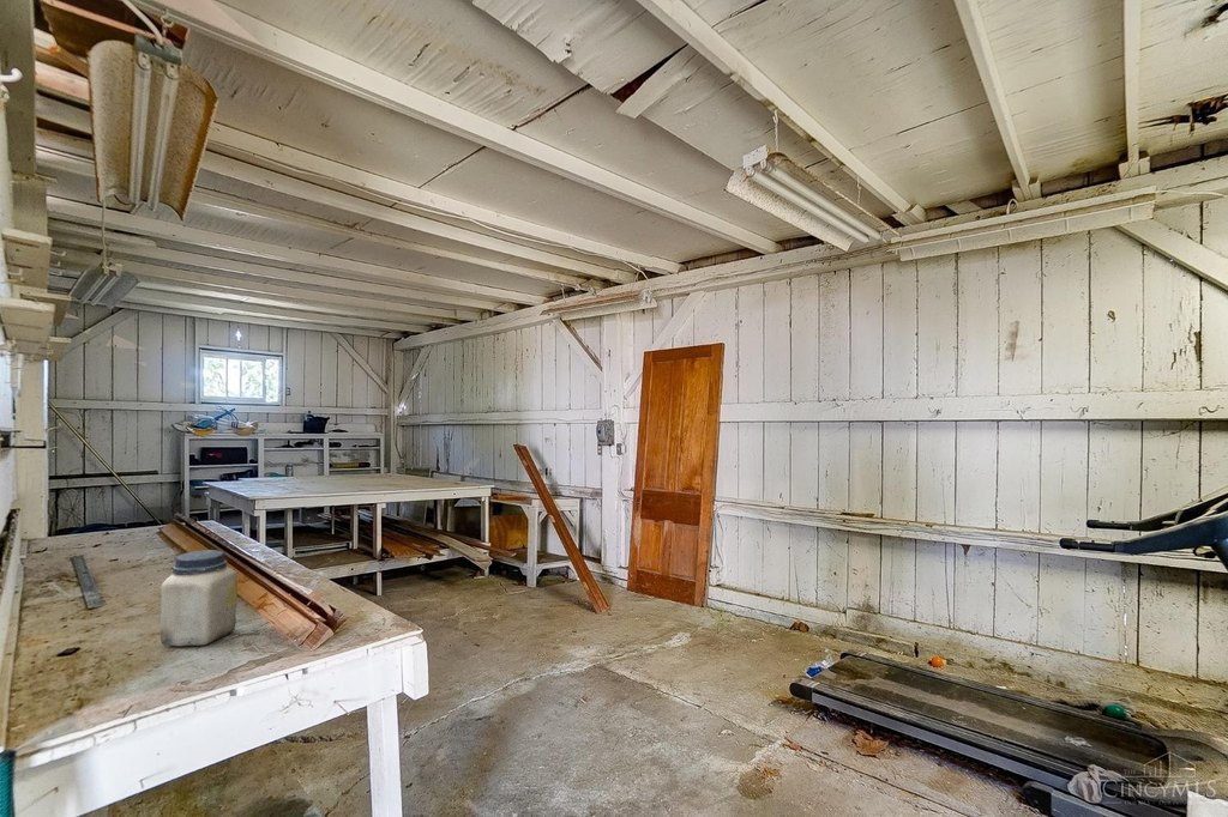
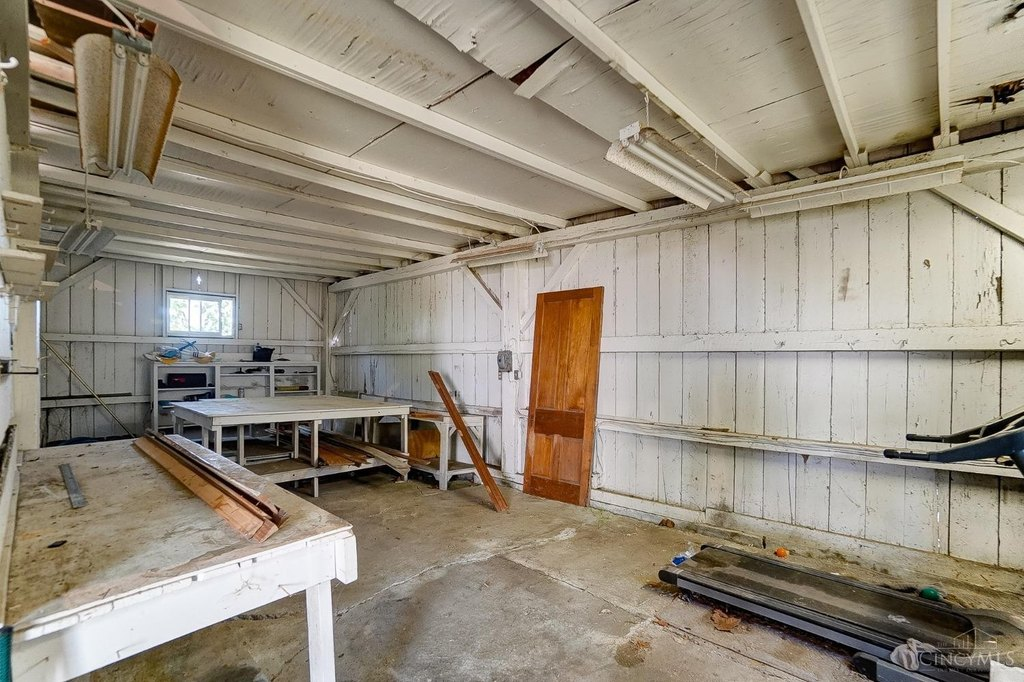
- jar (199, 595)
